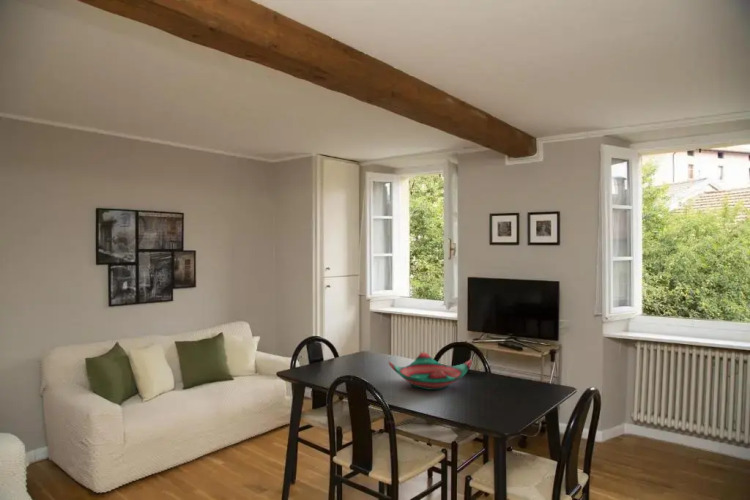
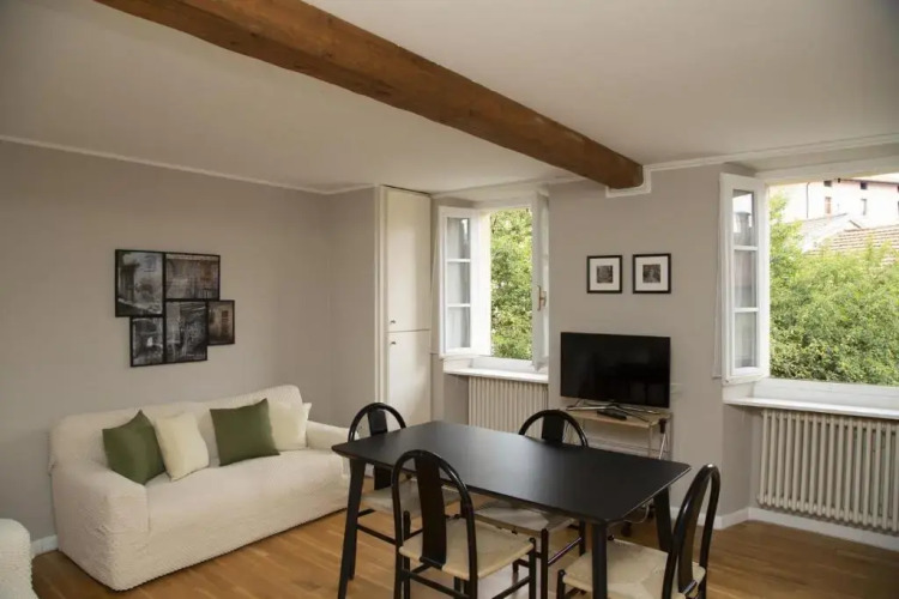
- decorative bowl (430, 372)
